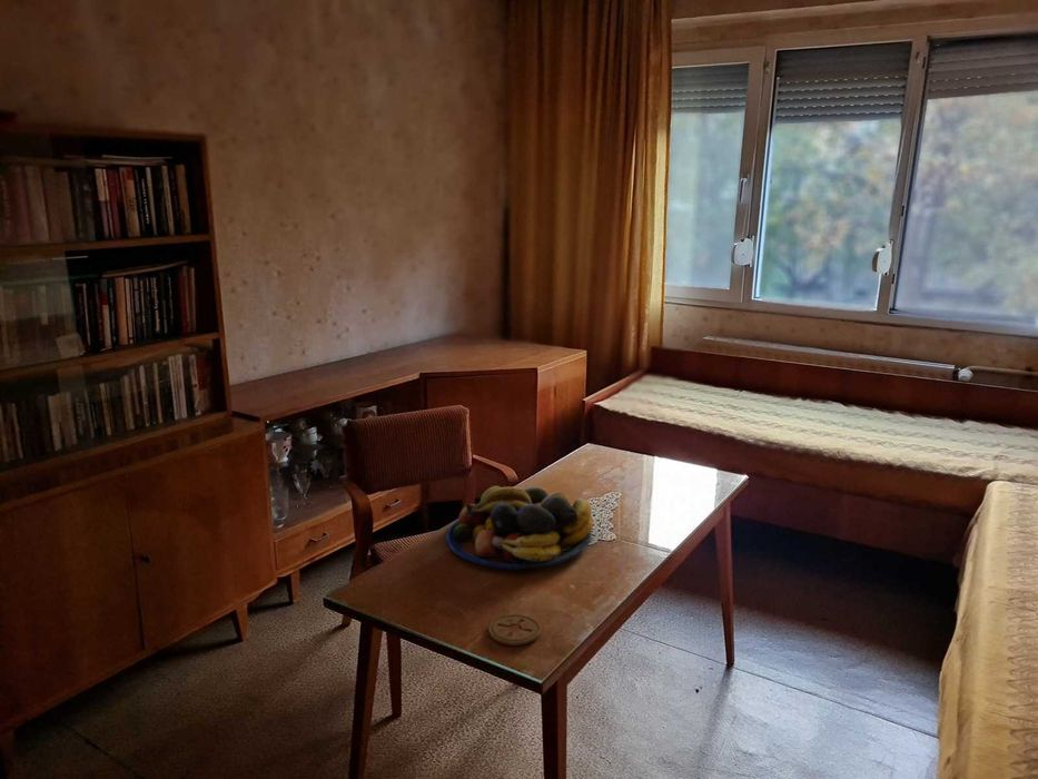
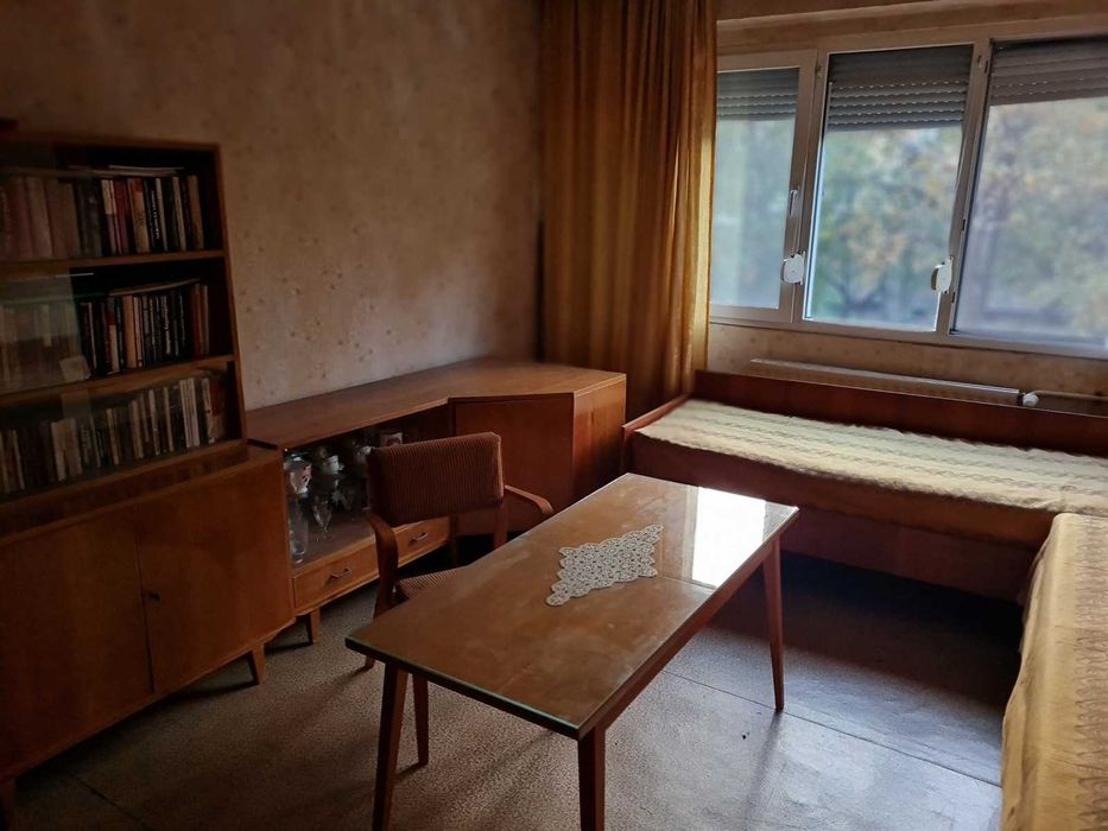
- coaster (514, 629)
- fruit bowl (517, 512)
